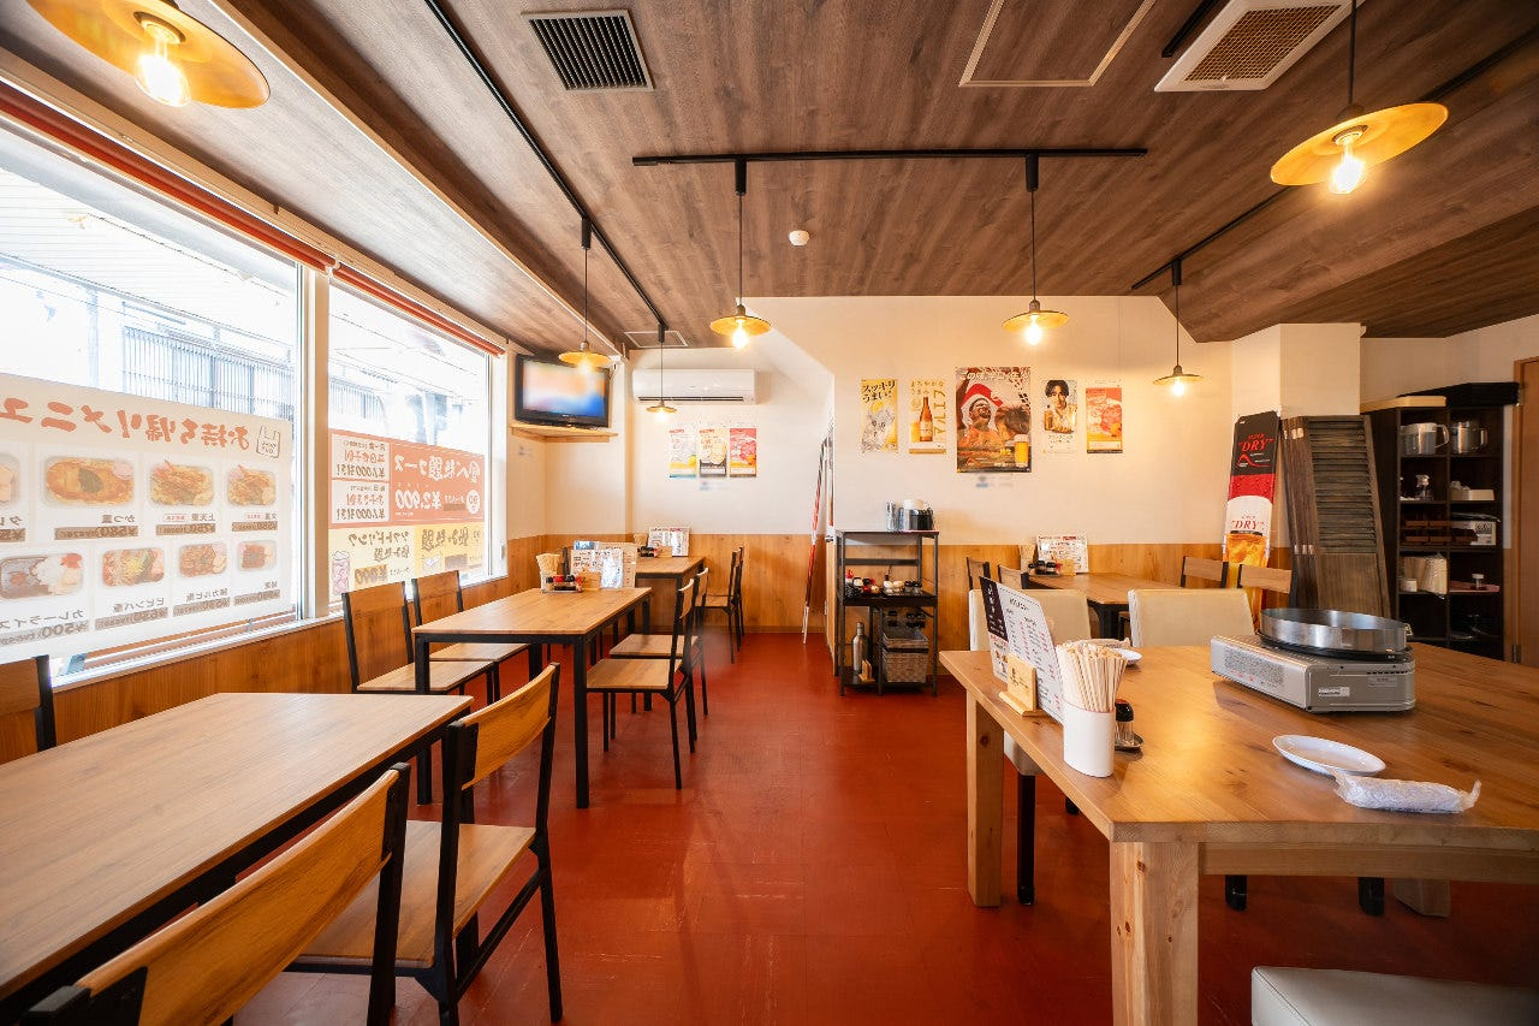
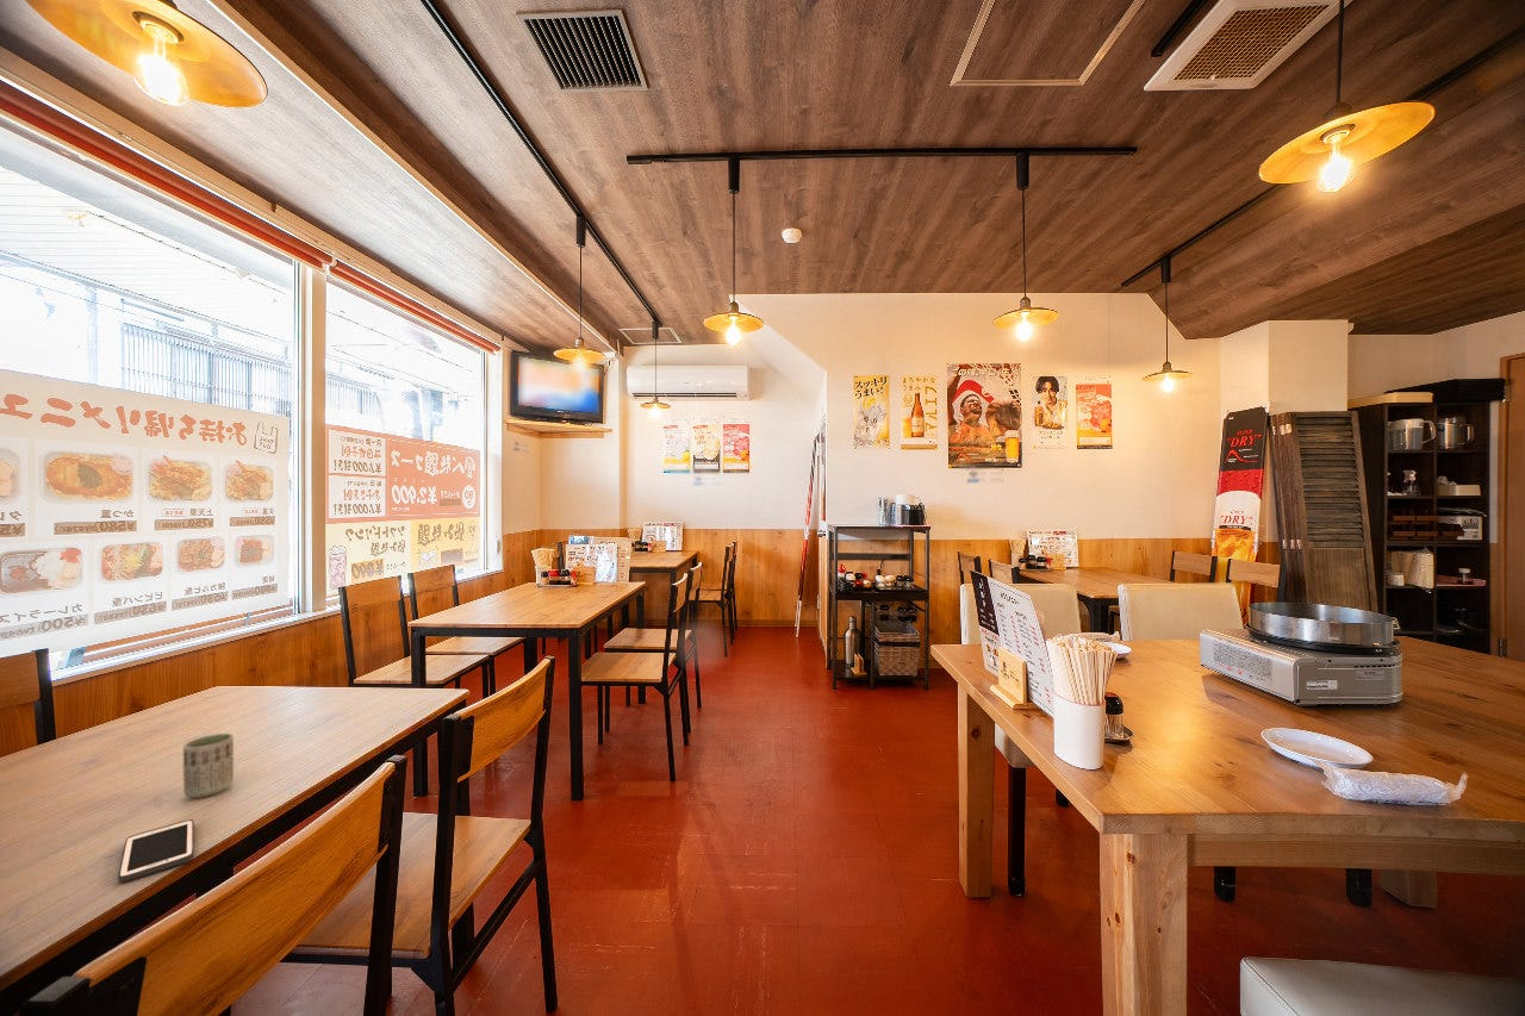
+ cell phone (158, 848)
+ cup (208, 765)
